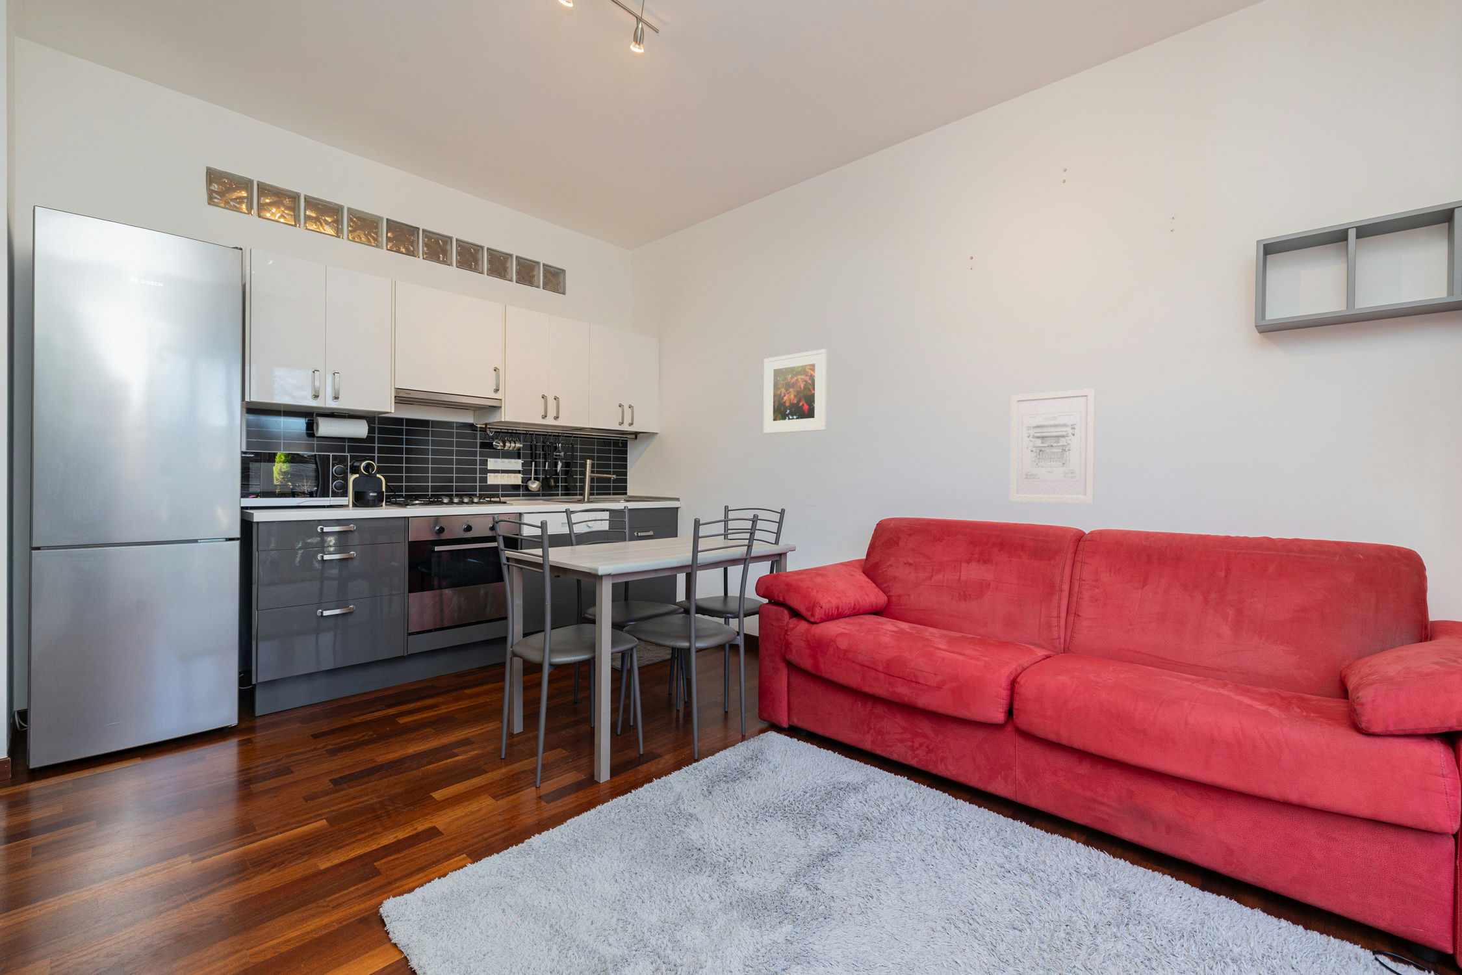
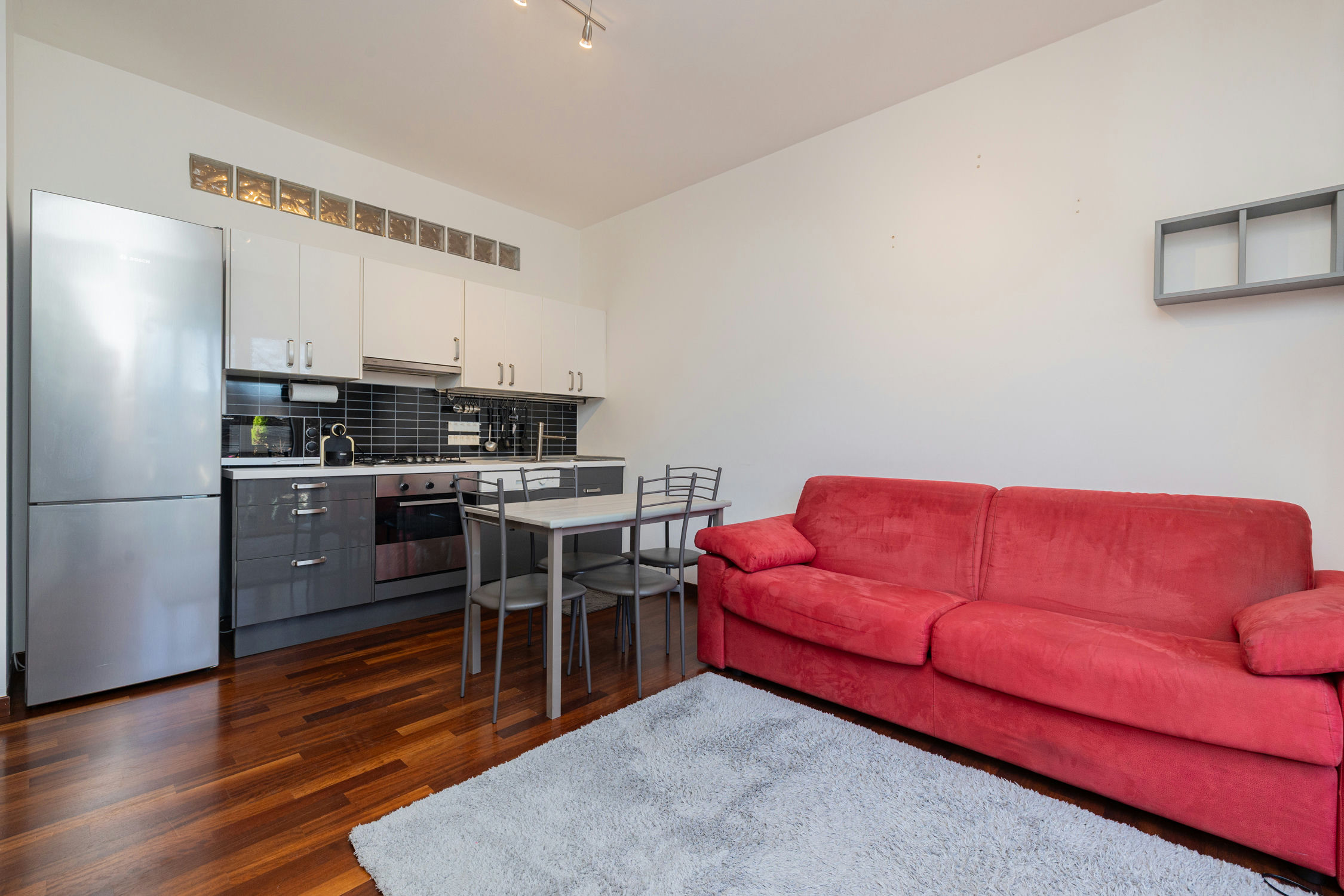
- wall art (1050, 446)
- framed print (794, 393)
